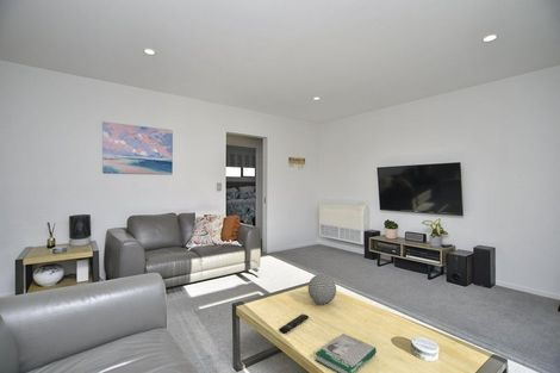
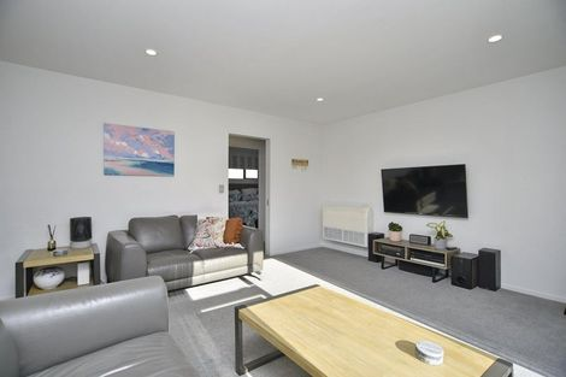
- decorative ball (322, 288)
- remote control (294, 323)
- book (346, 353)
